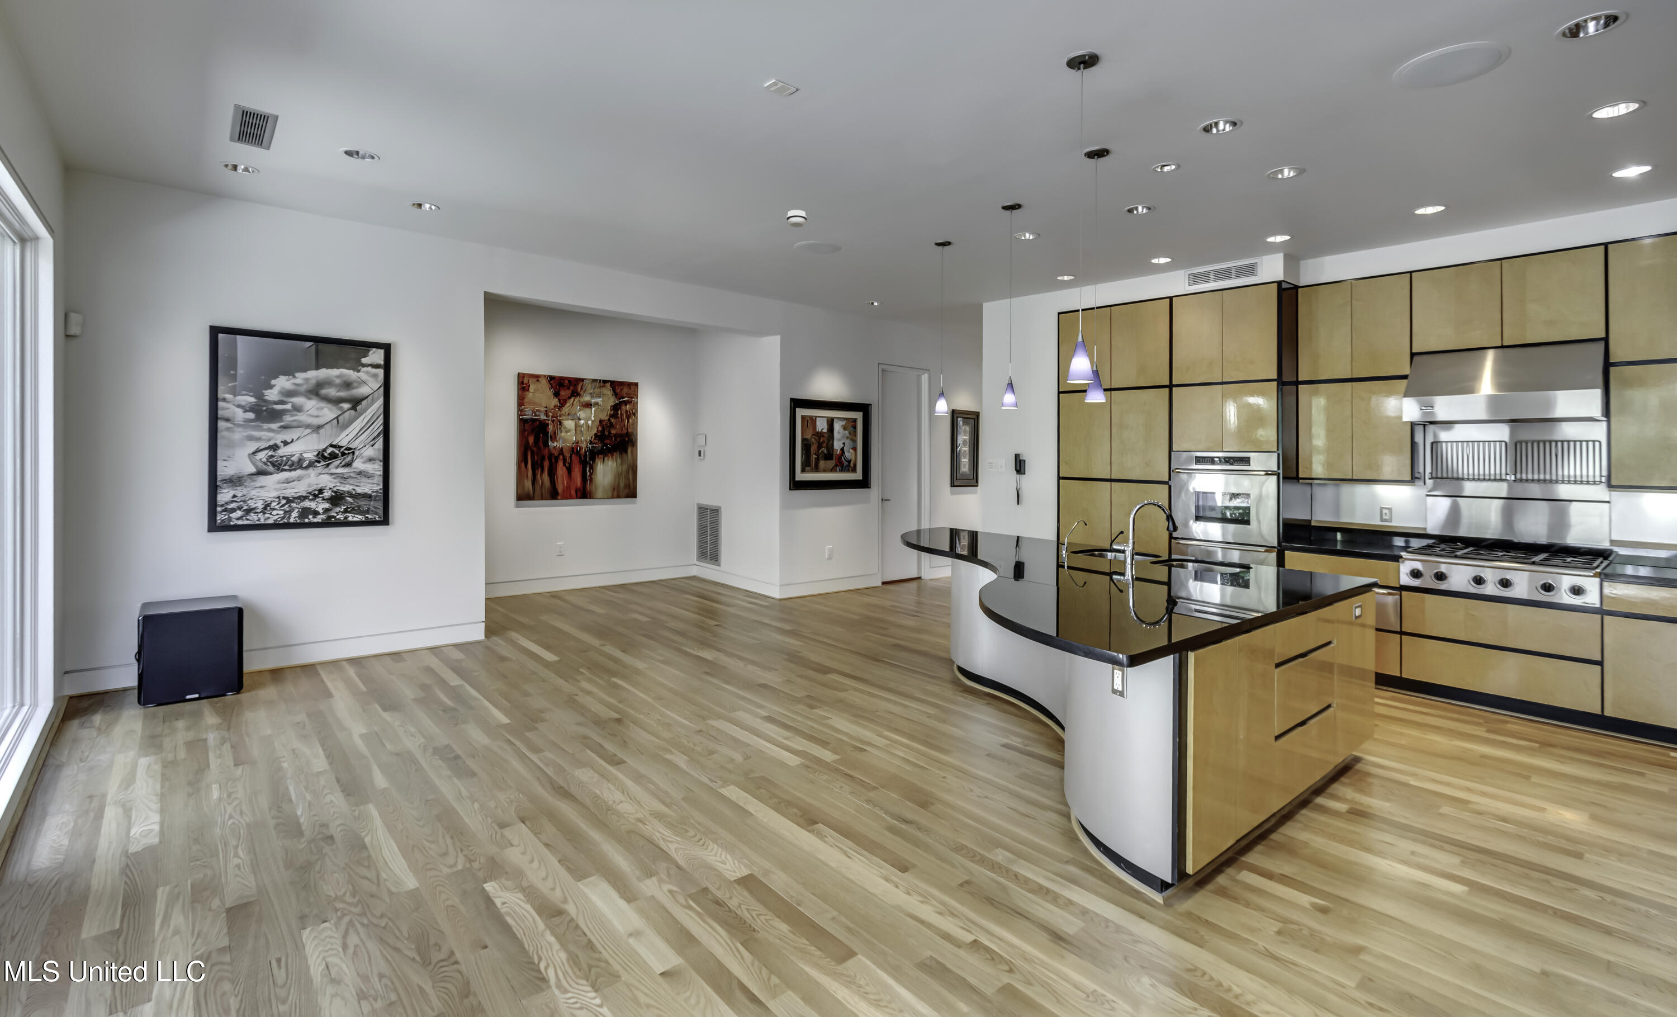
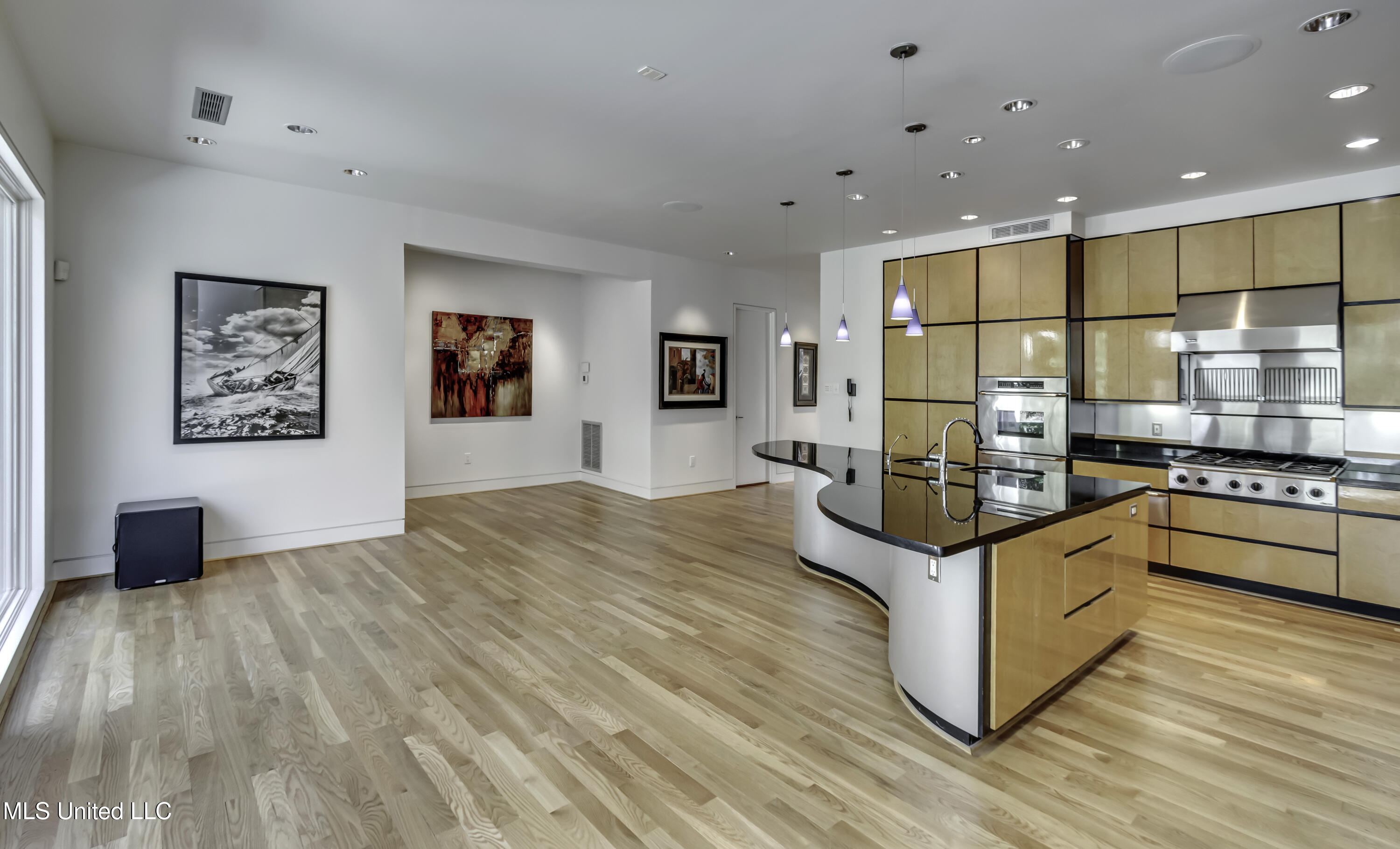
- smoke detector (797, 218)
